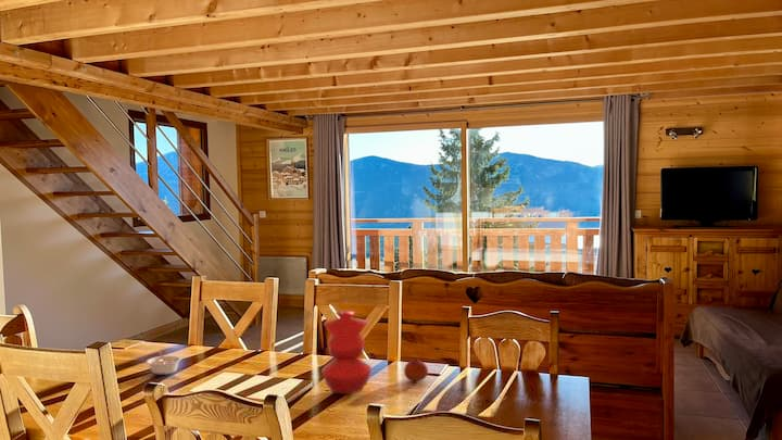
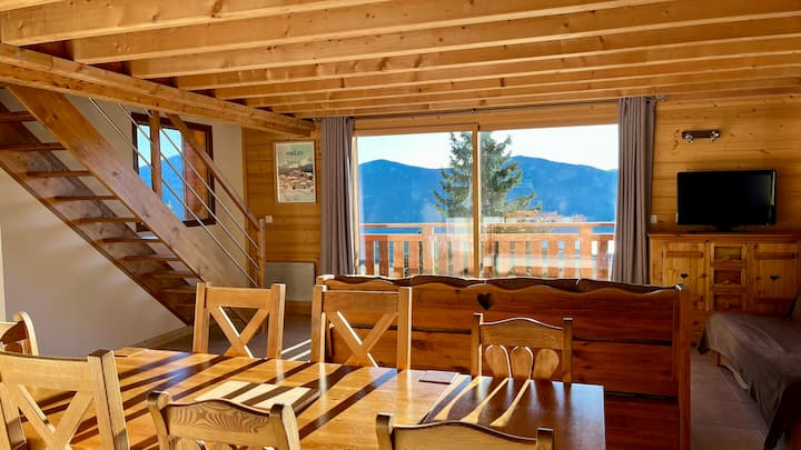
- legume (163, 364)
- fruit (416, 369)
- vase (345, 352)
